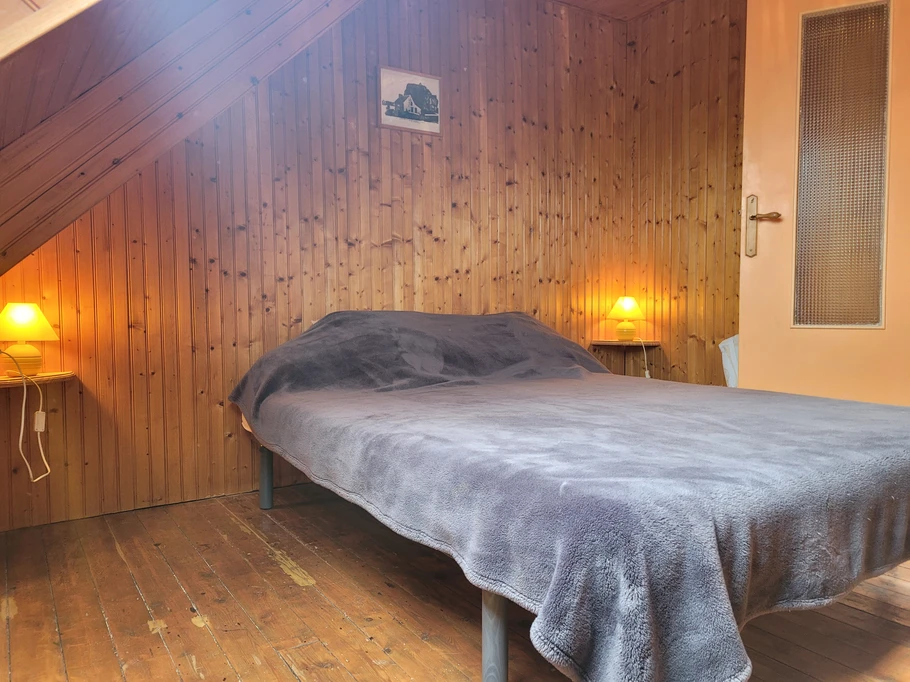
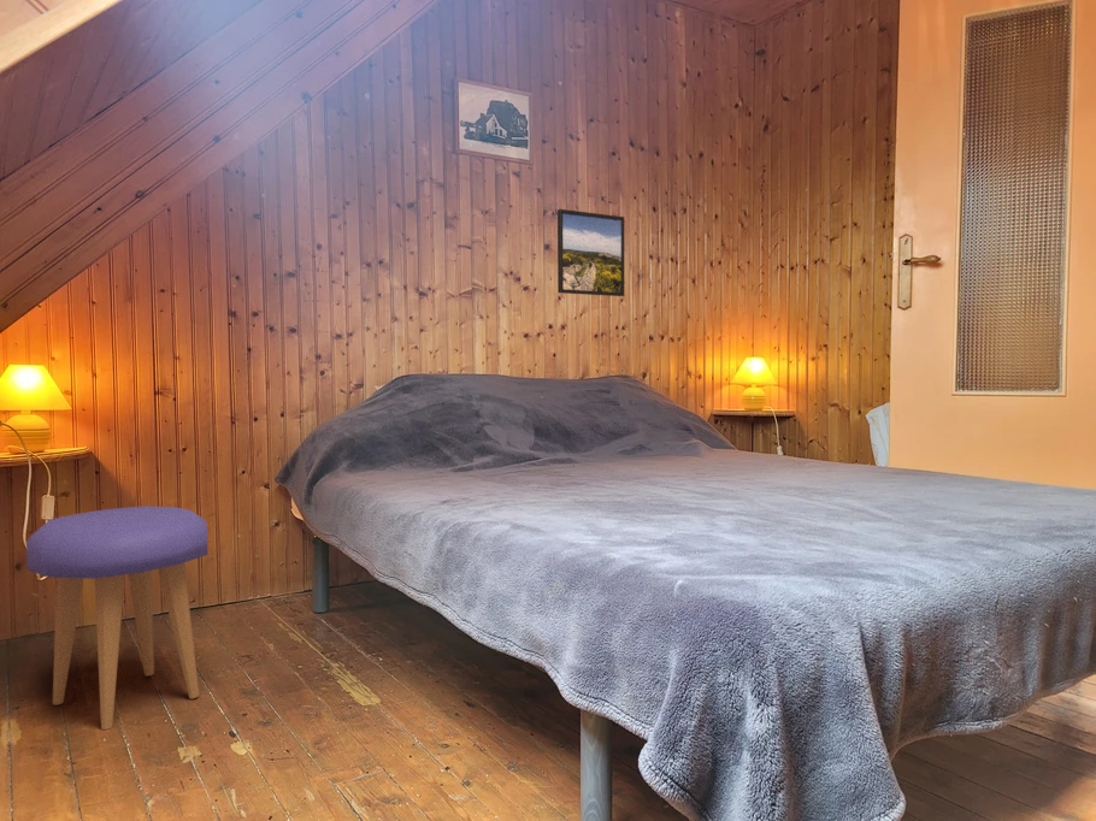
+ stool (120, 609)
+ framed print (591, 254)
